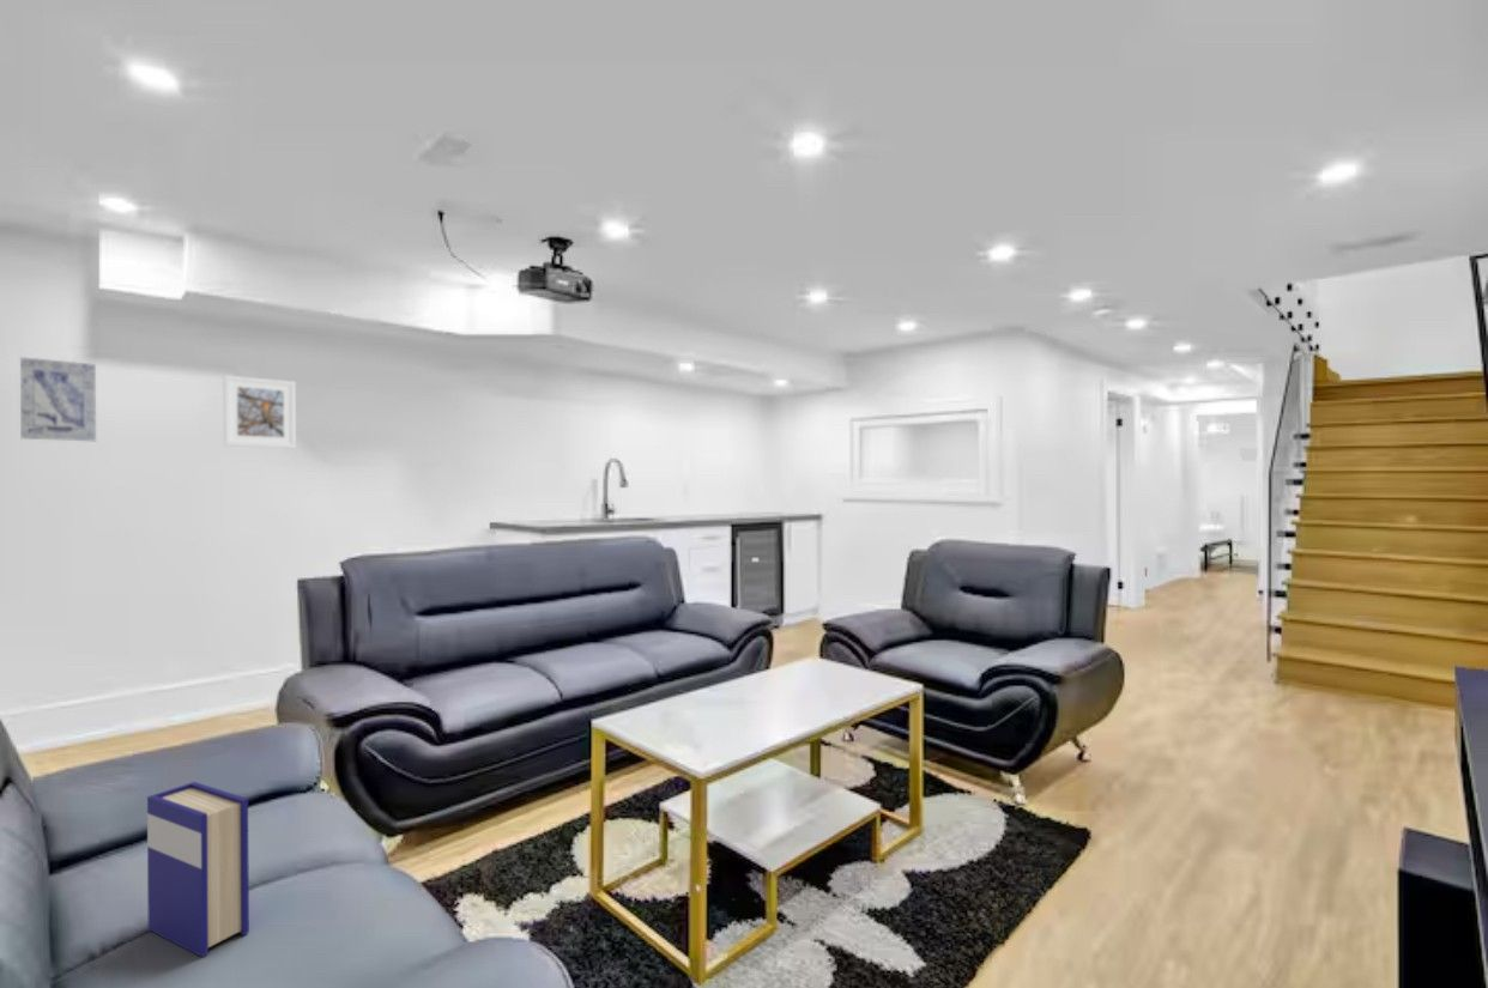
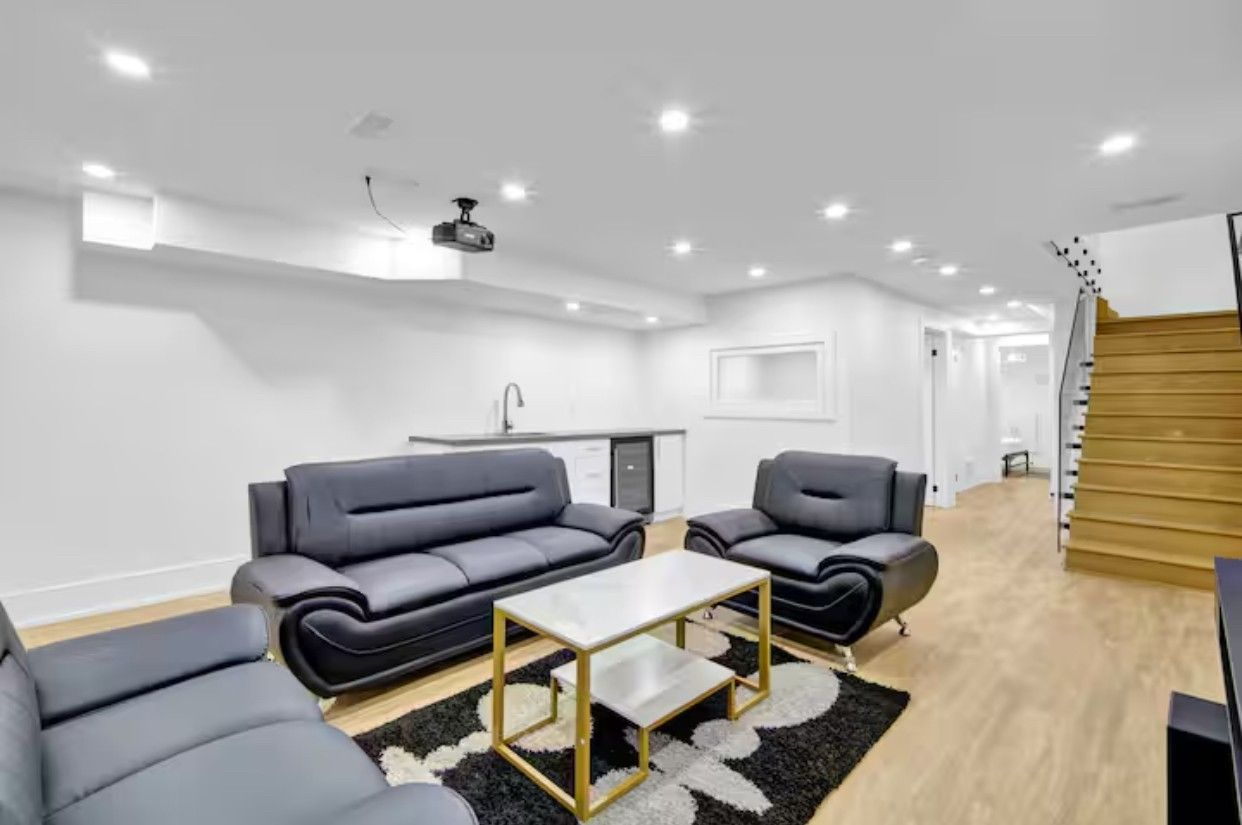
- wall art (59, 400)
- hardback book (198, 863)
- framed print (260, 412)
